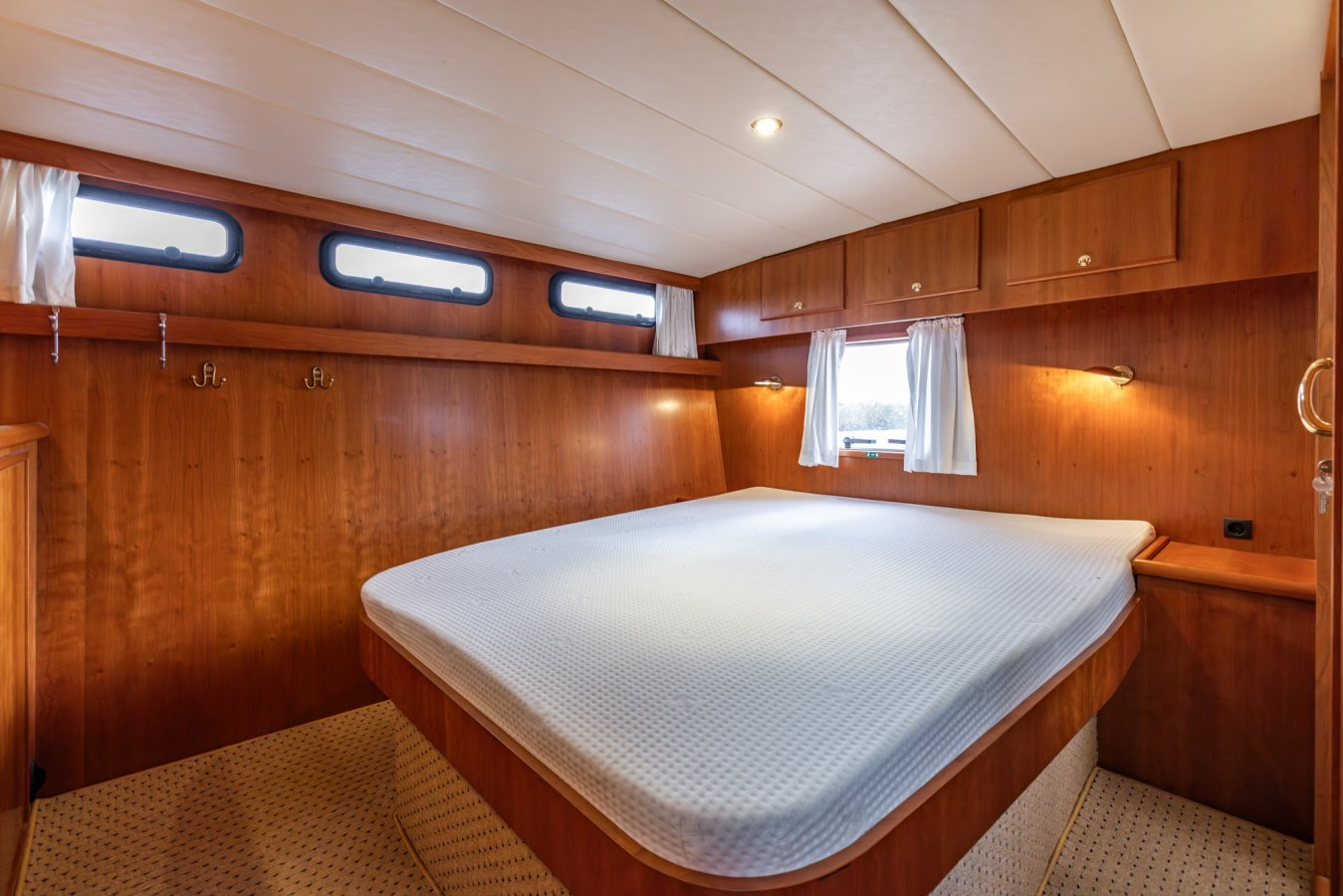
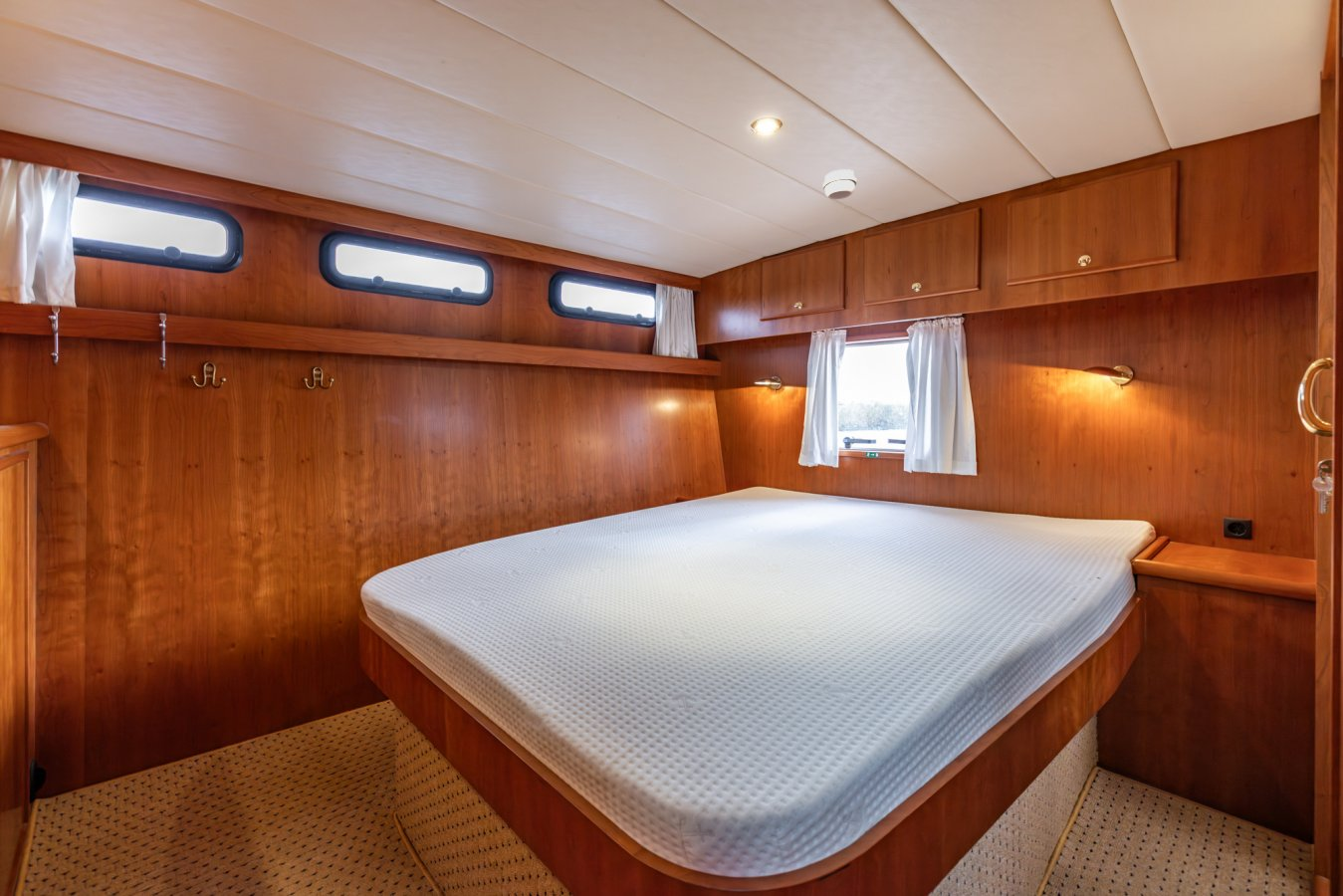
+ smoke detector (839, 184)
